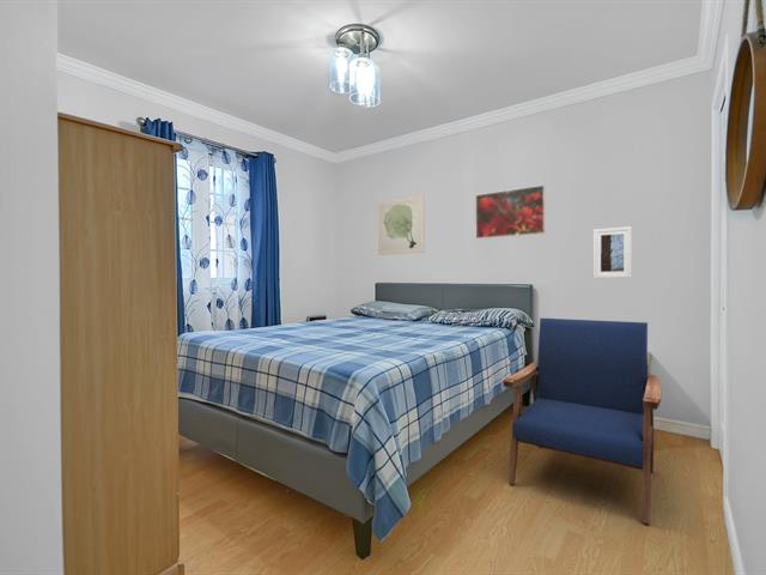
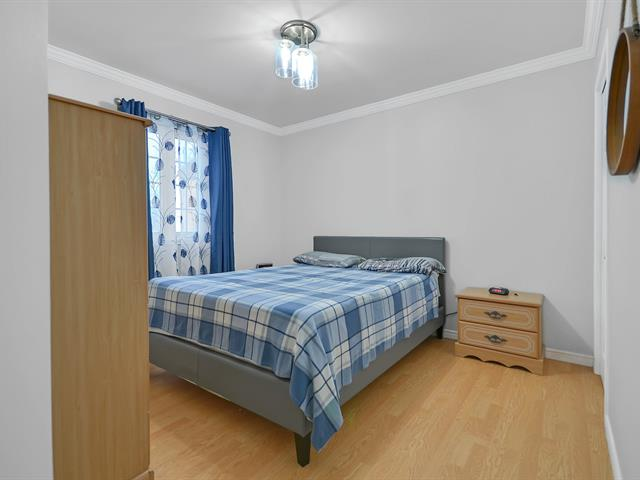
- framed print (612, 253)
- wall art (400, 226)
- armchair (583, 400)
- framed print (509, 213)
